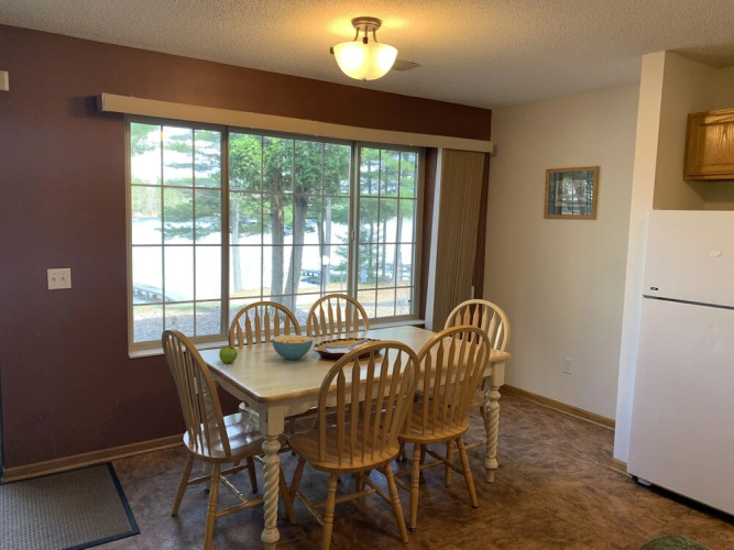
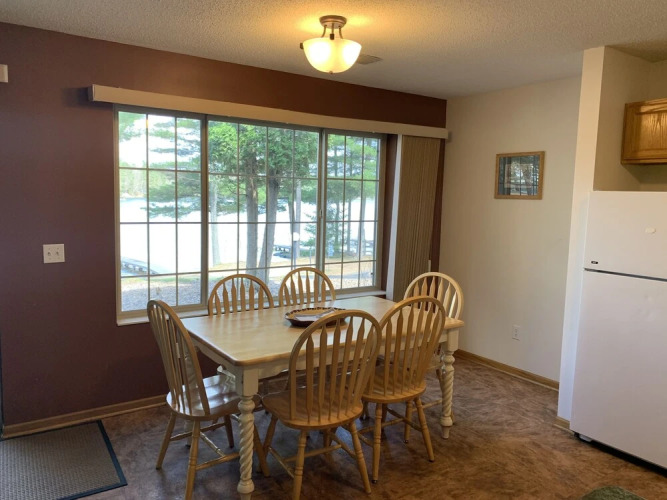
- cereal bowl (292, 348)
- fruit (228, 354)
